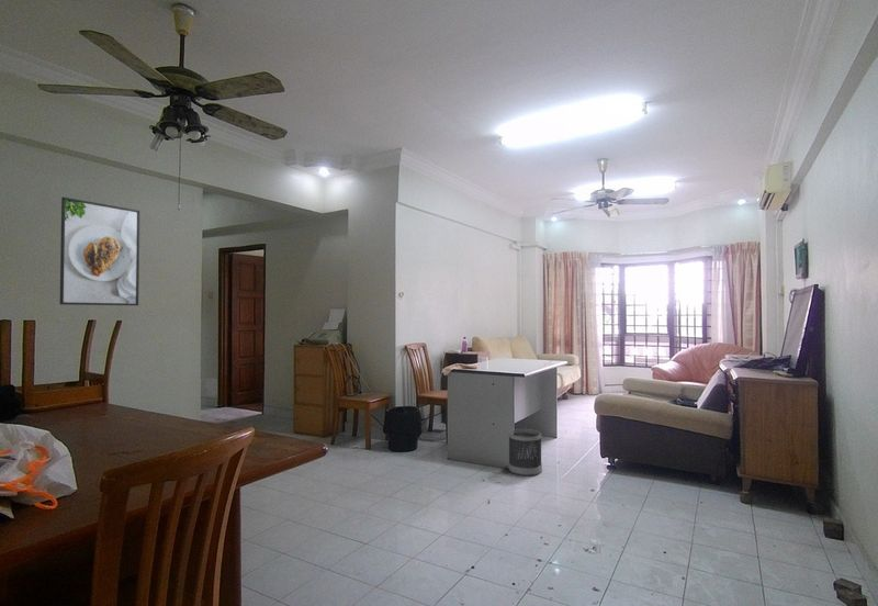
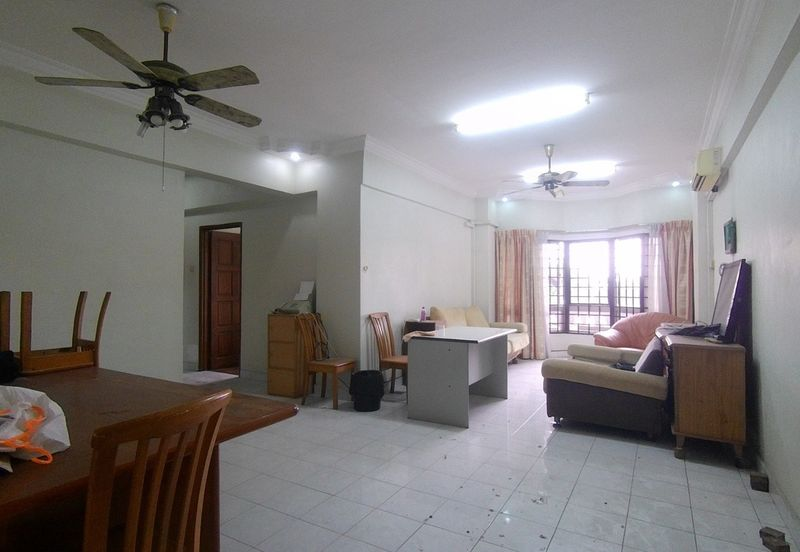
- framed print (102, 254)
- wastebasket (525, 451)
